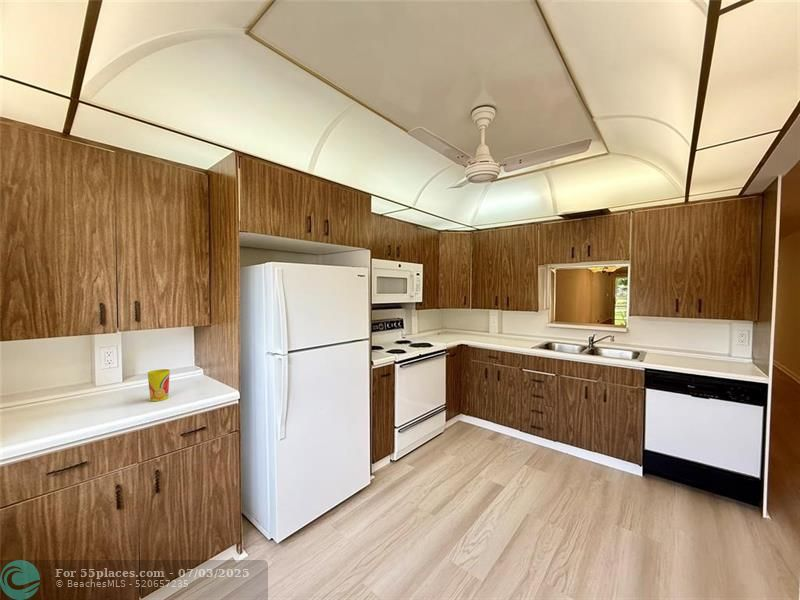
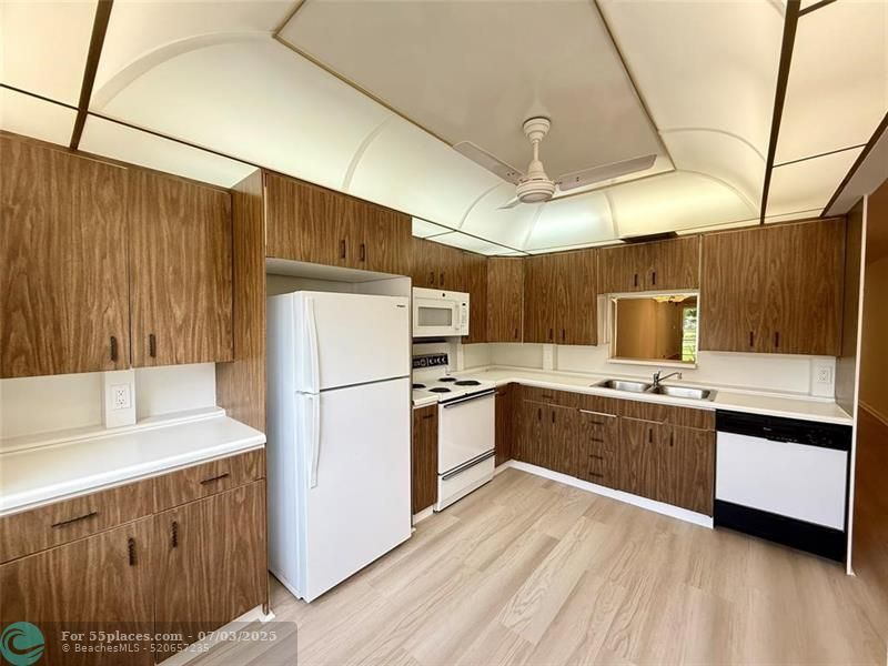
- cup (159, 385)
